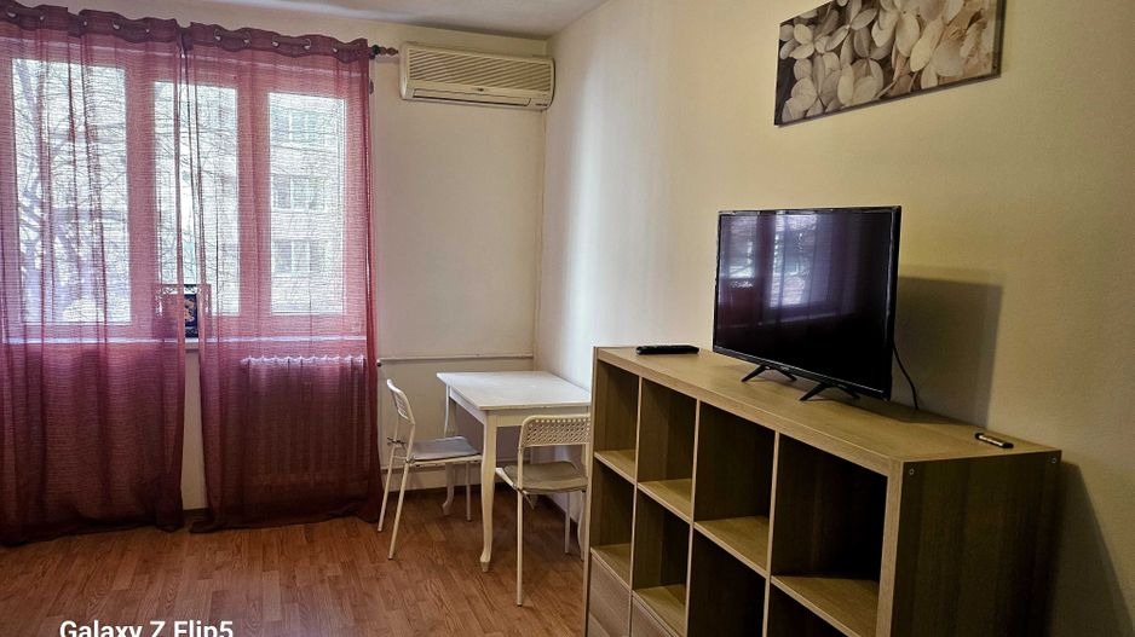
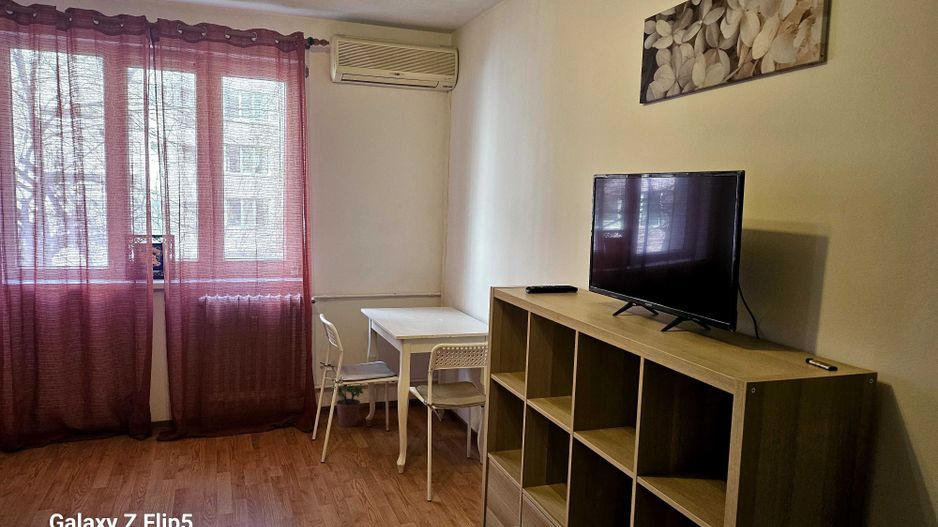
+ potted plant (345, 396)
